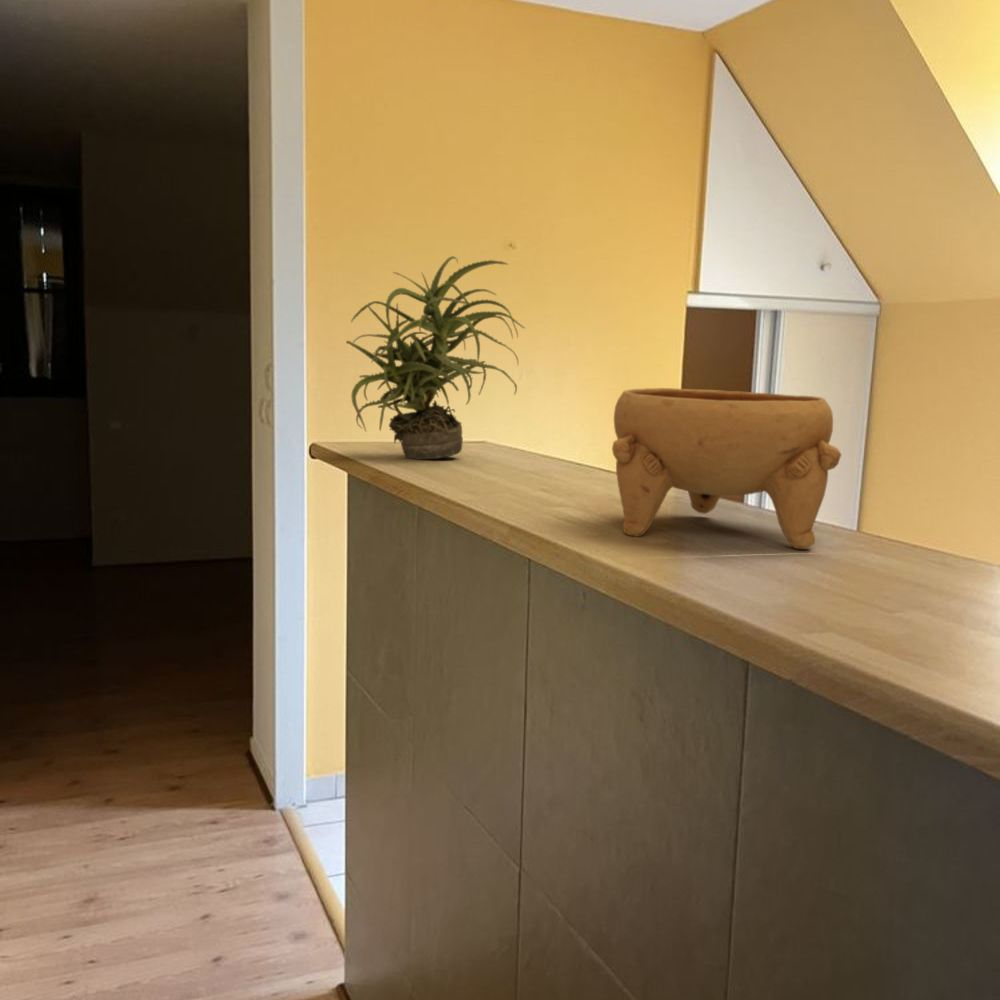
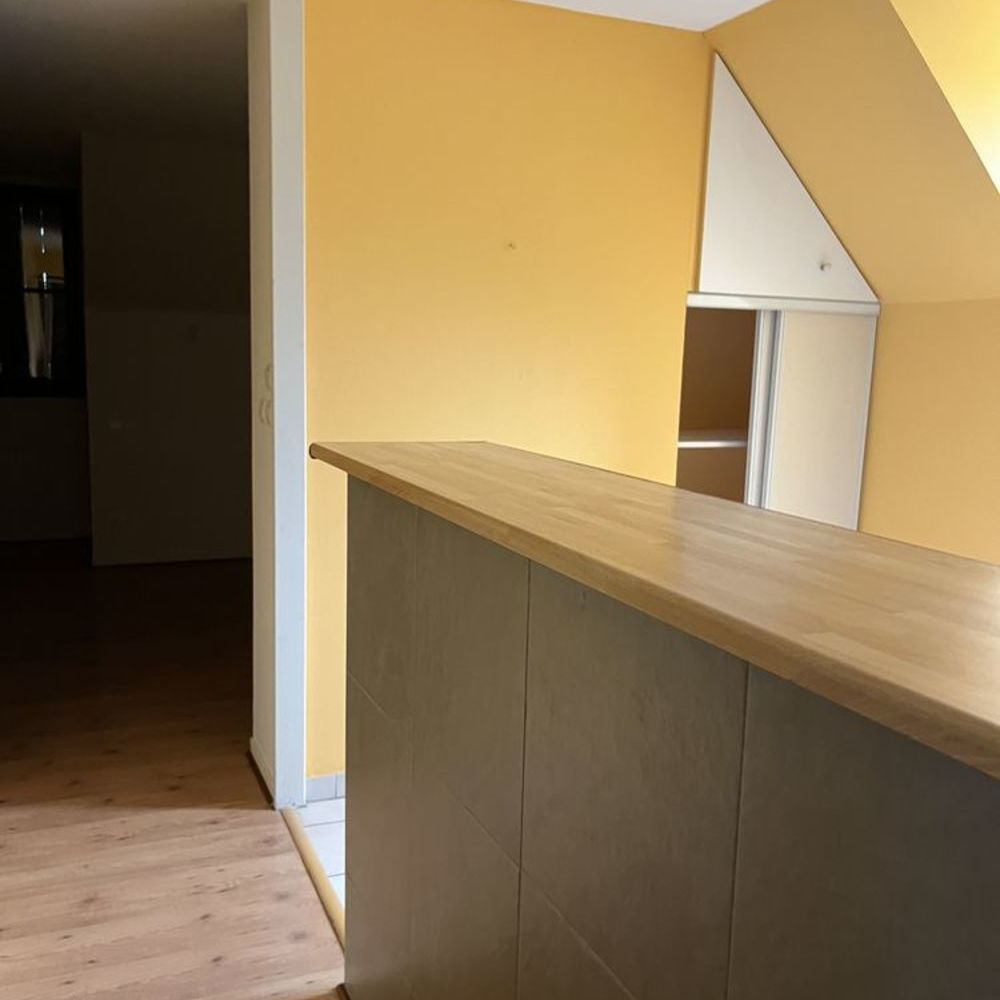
- bowl (723, 464)
- potted plant (438, 357)
